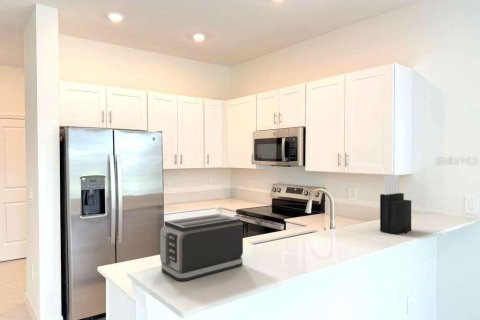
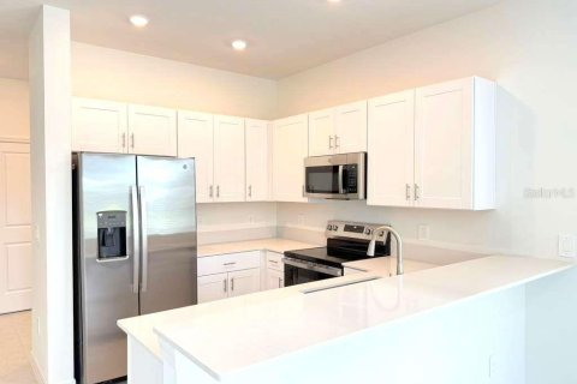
- knife block (397, 203)
- toaster (200, 244)
